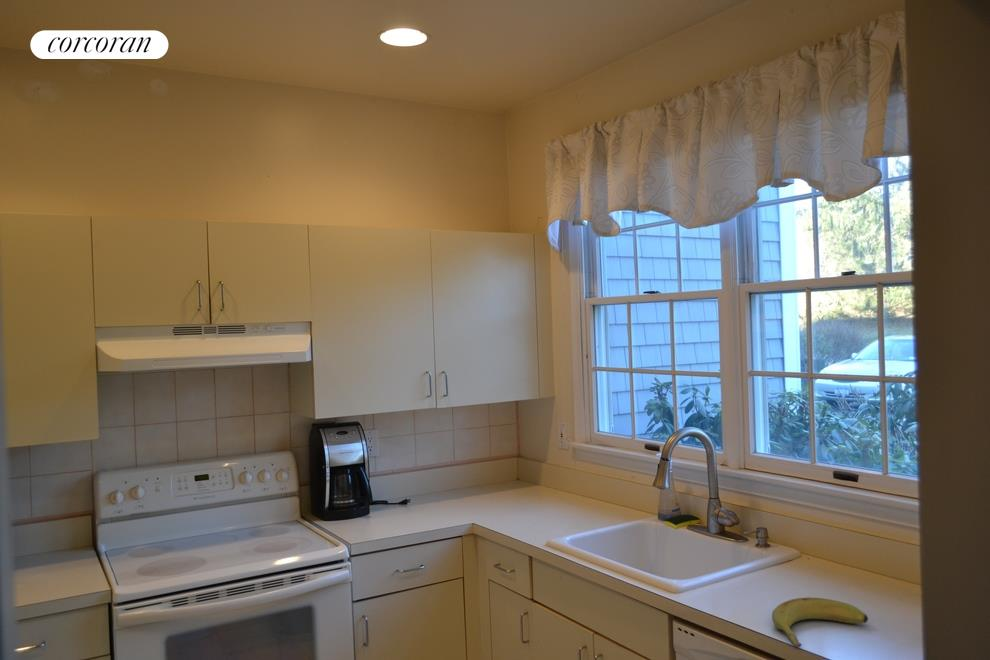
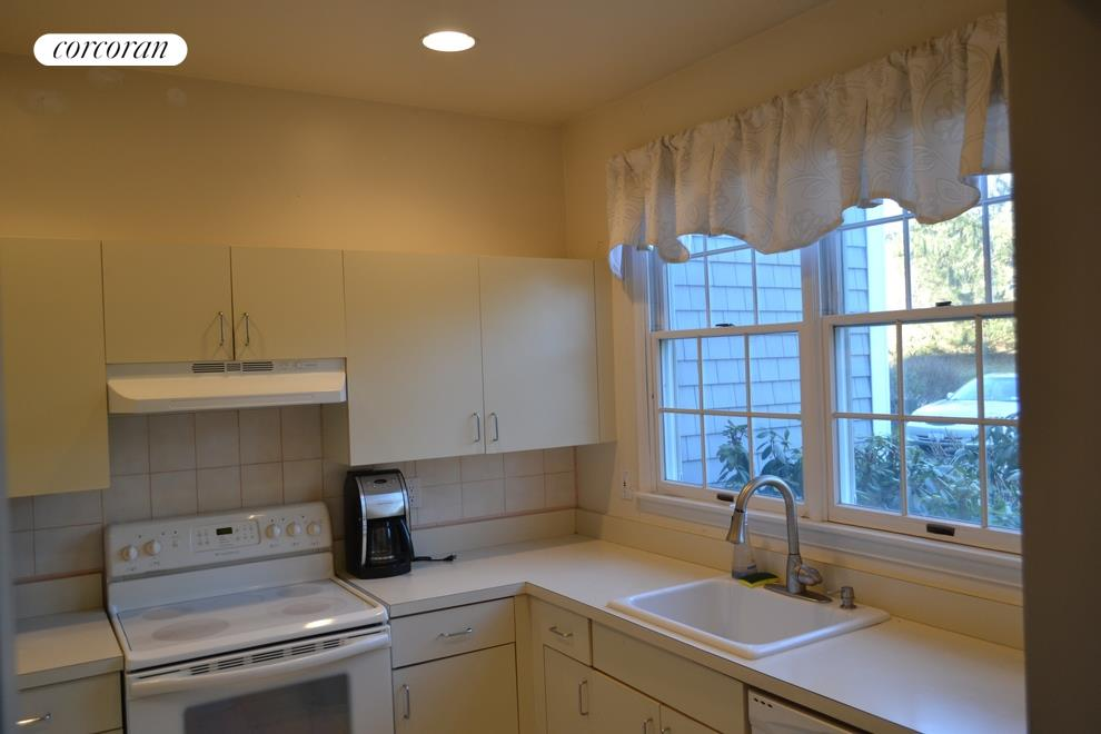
- banana (814, 618)
